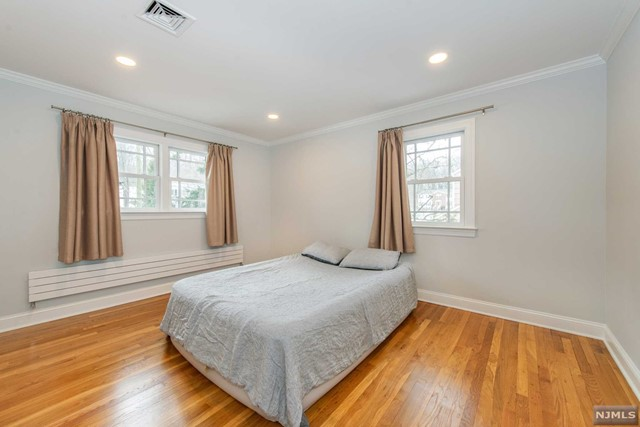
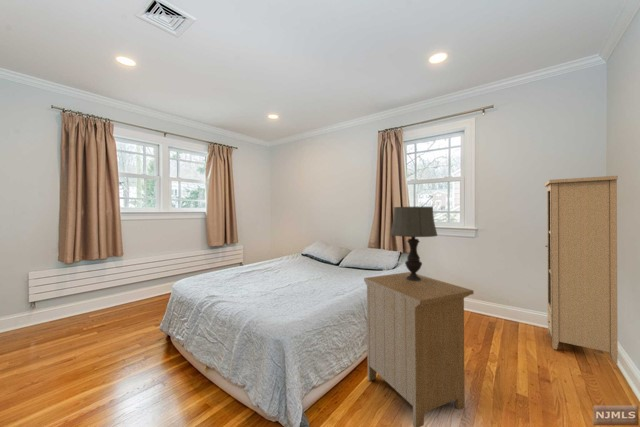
+ nightstand (414, 337)
+ table lamp (413, 242)
+ cupboard (576, 263)
